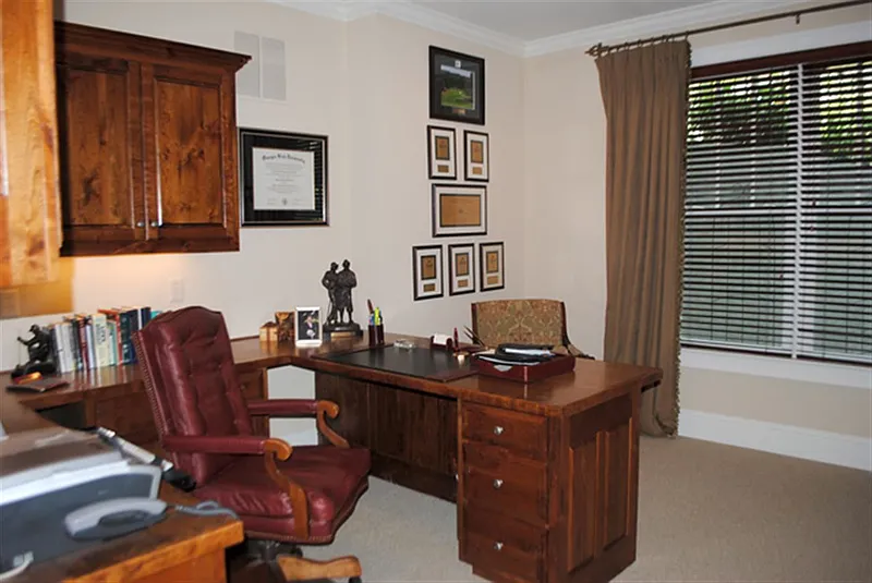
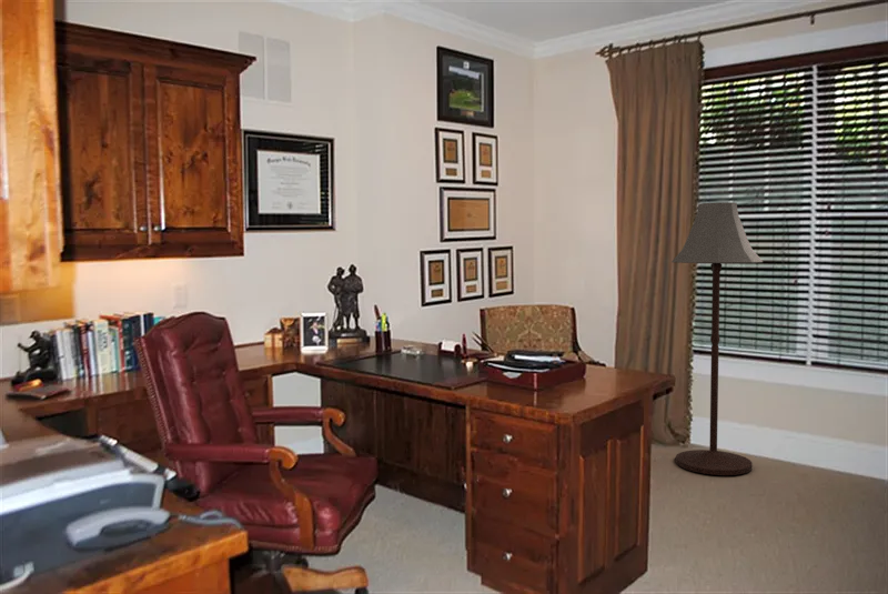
+ floor lamp (715, 335)
